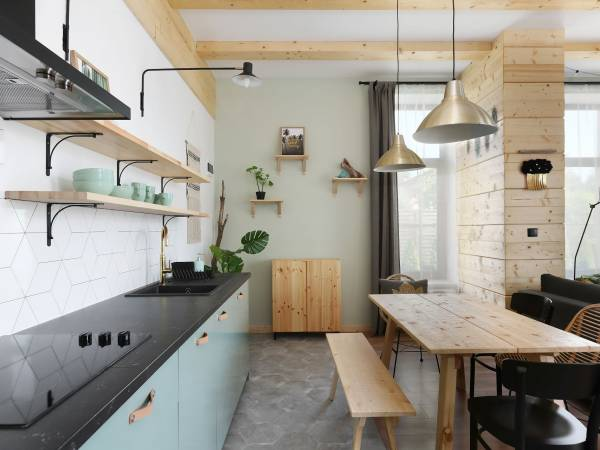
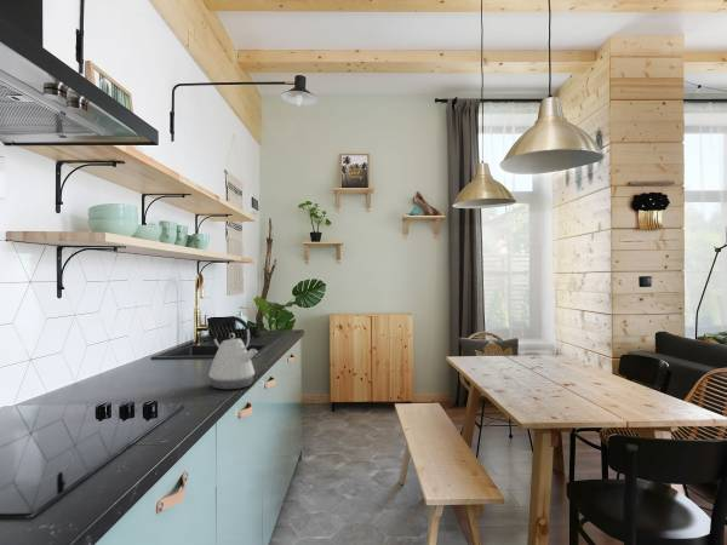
+ kettle (233, 350)
